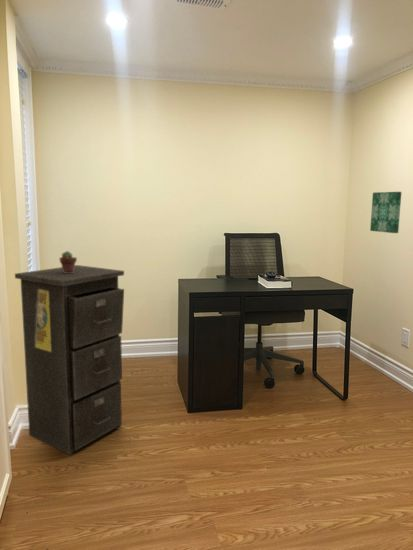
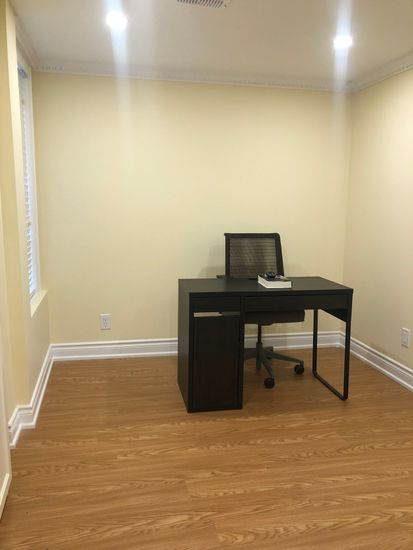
- potted succulent (68, 261)
- wall art (385, 212)
- filing cabinet (77, 354)
